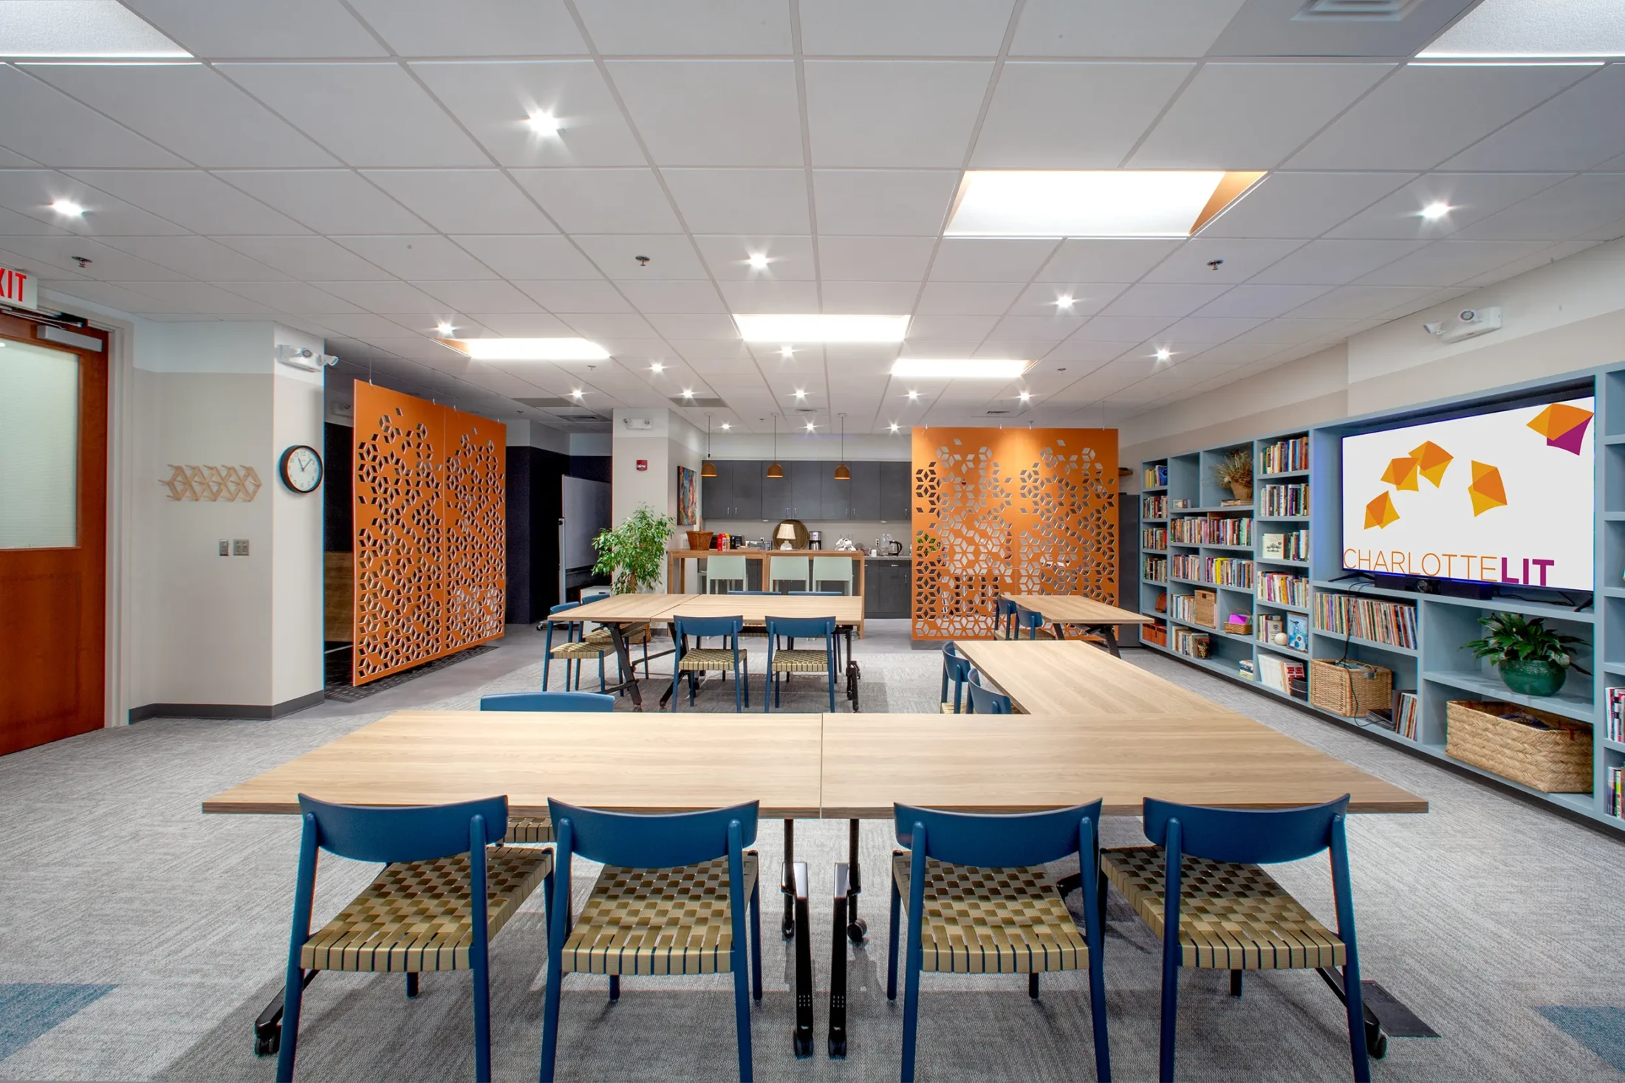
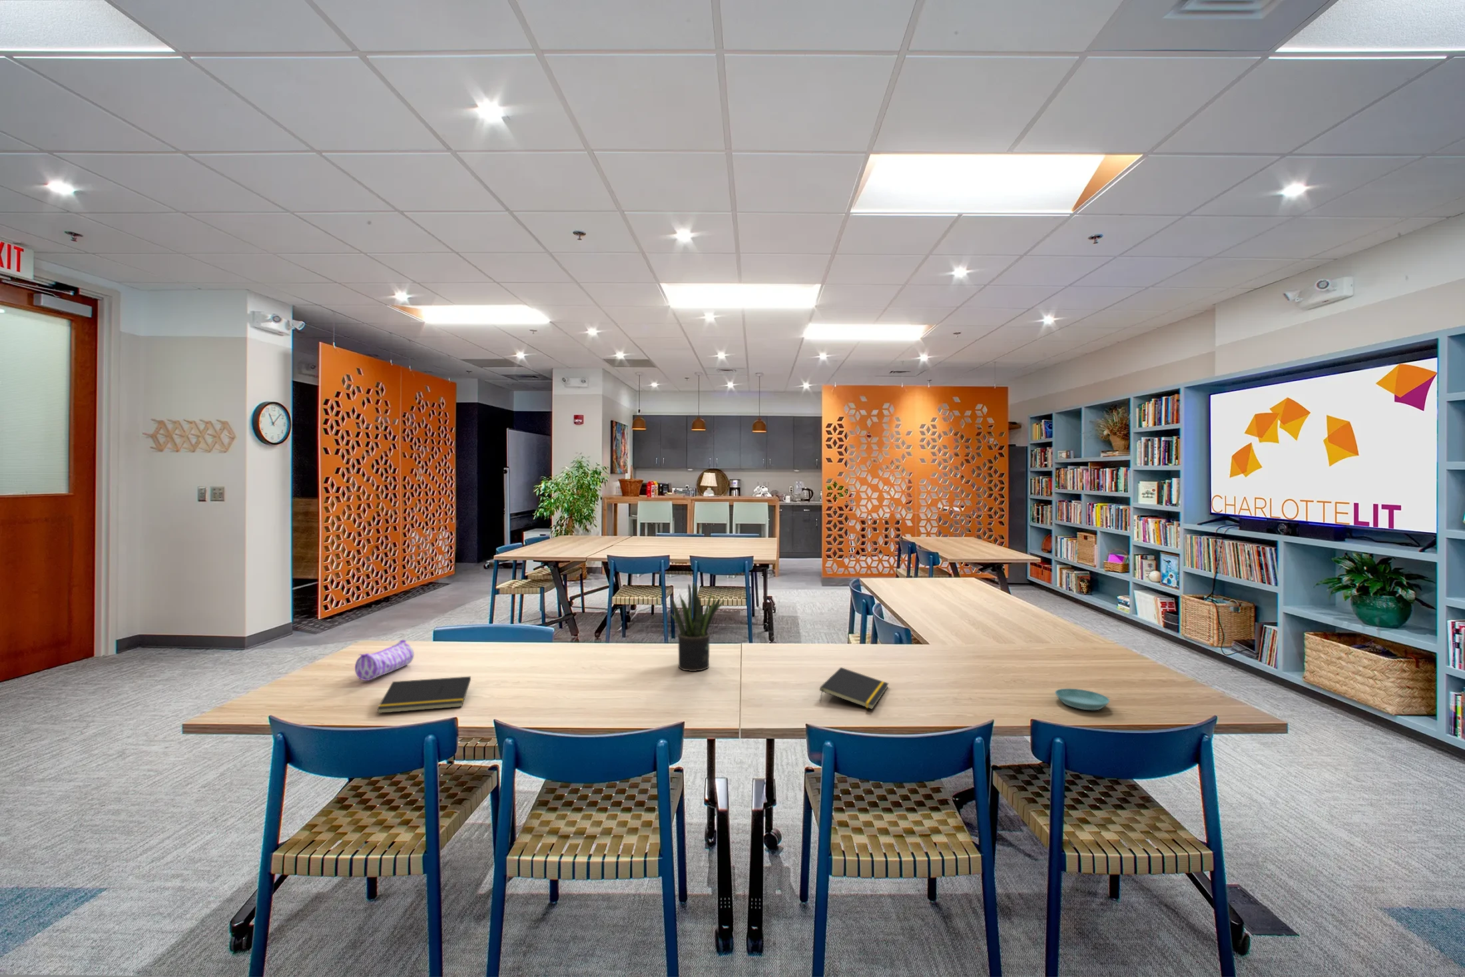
+ notepad (426, 693)
+ notepad (855, 687)
+ potted plant (698, 625)
+ saucer (1081, 700)
+ pencil case (386, 660)
